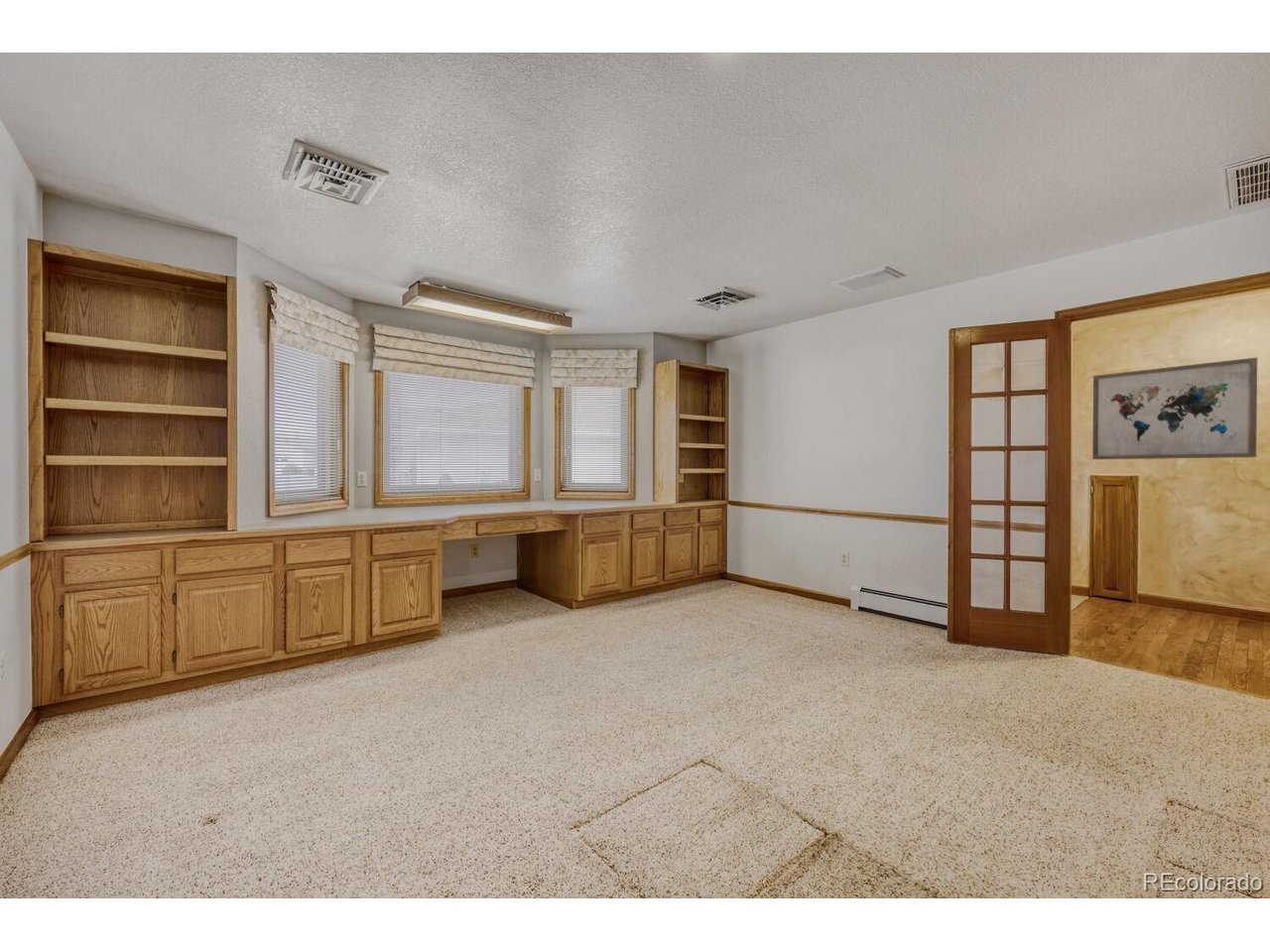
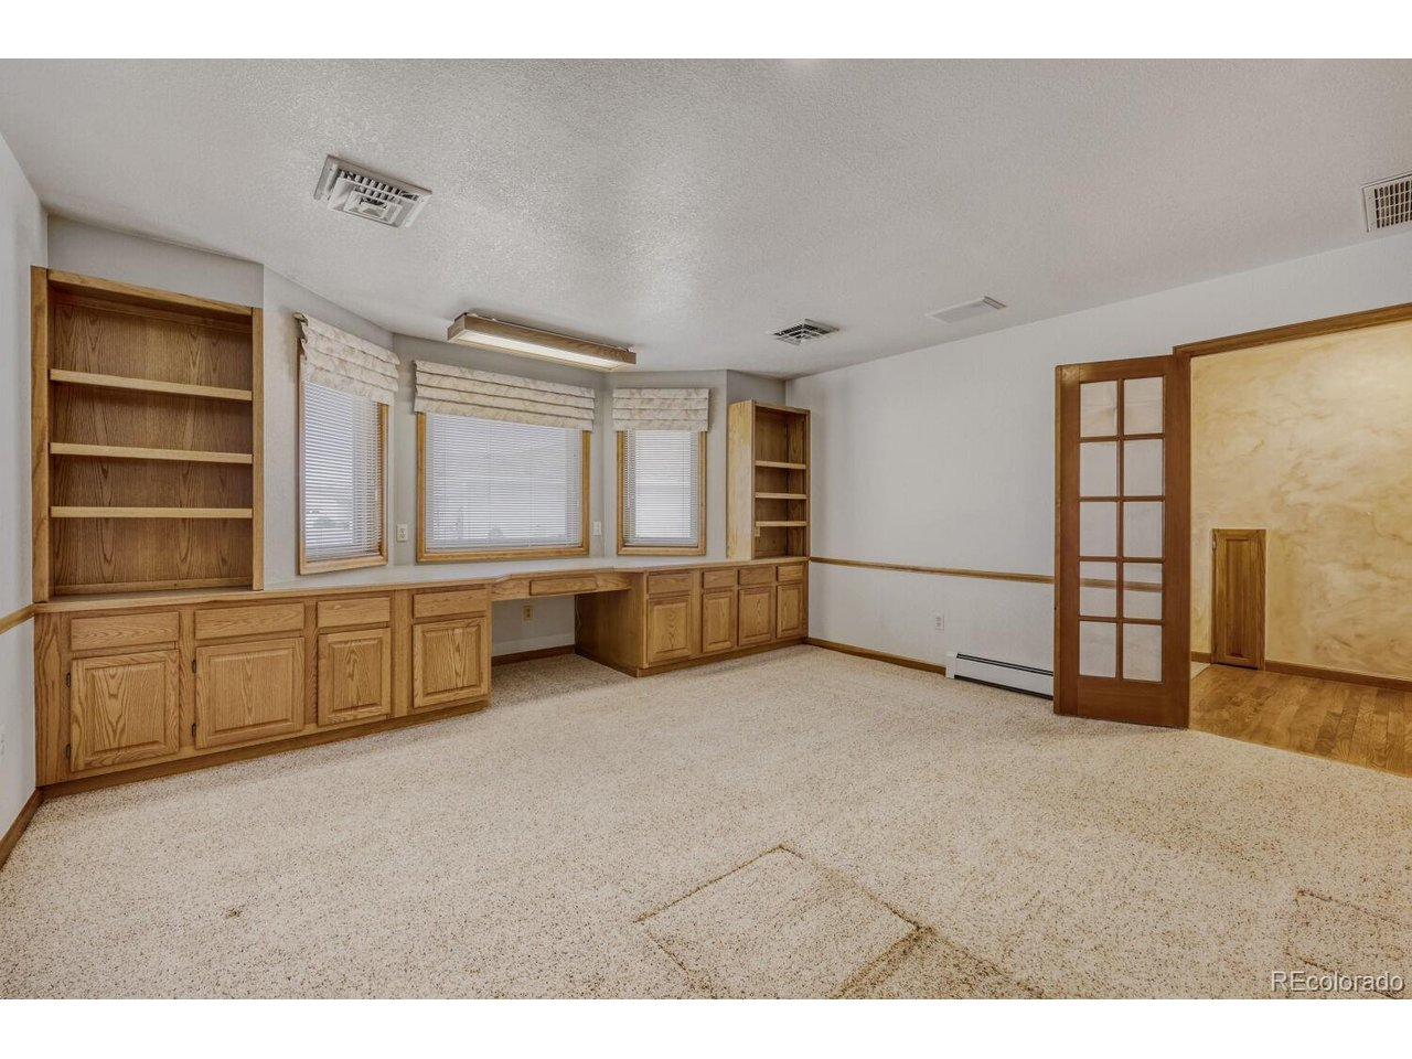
- wall art (1168, 413)
